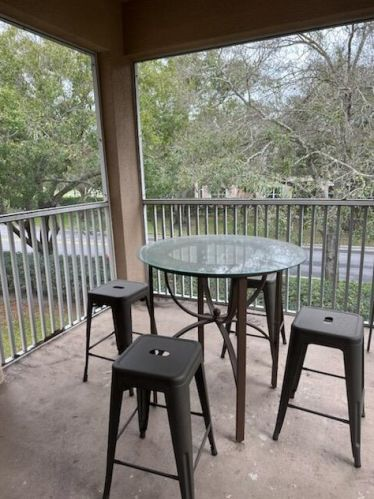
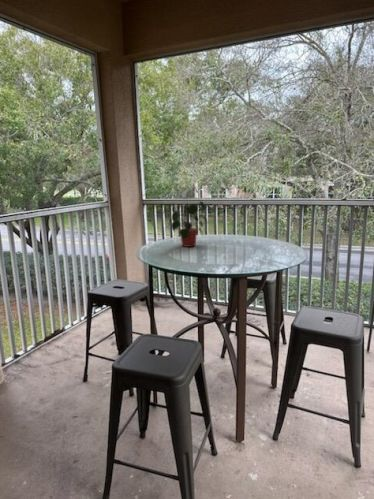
+ potted plant (184, 219)
